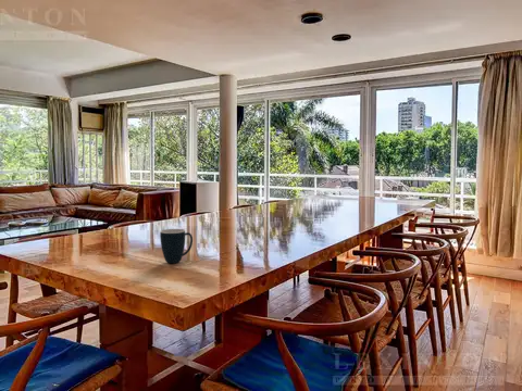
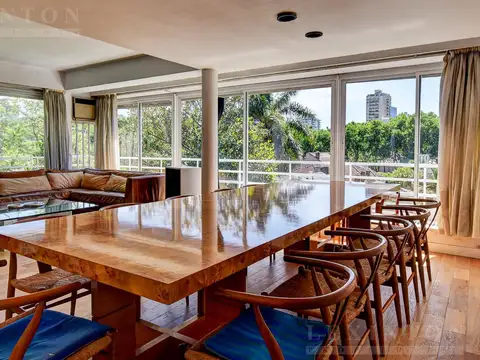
- mug (177, 245)
